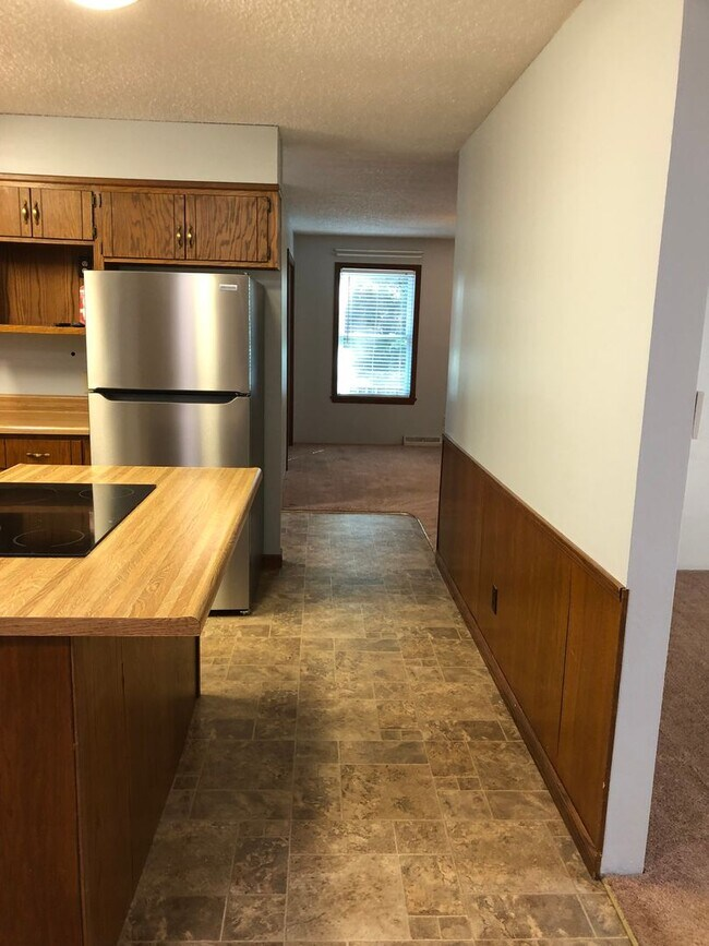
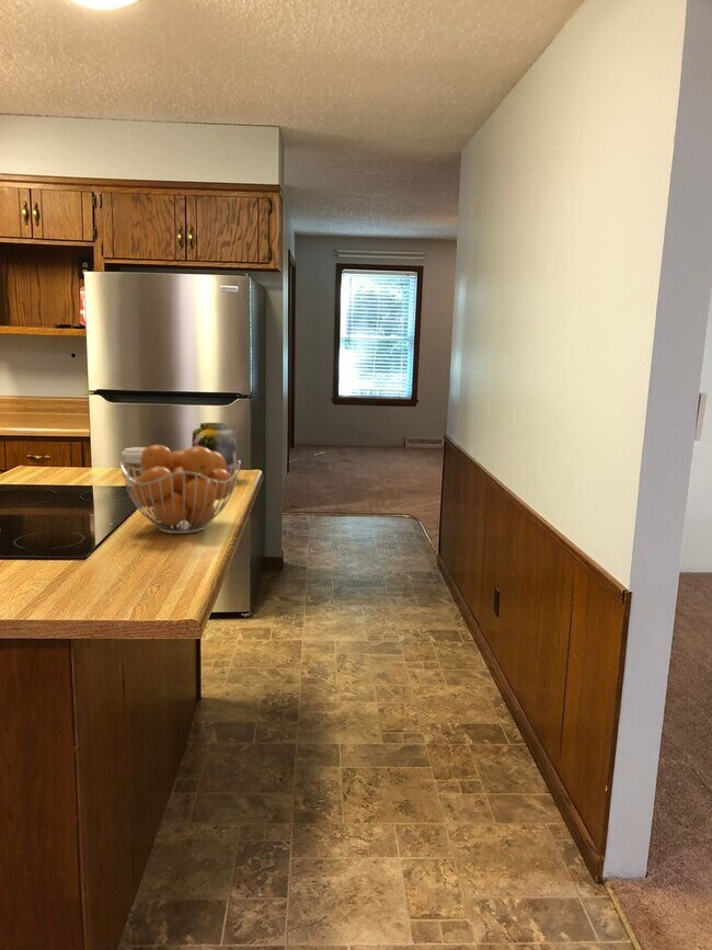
+ jar (214, 450)
+ fruit basket (182, 487)
+ coffee cup (137, 467)
